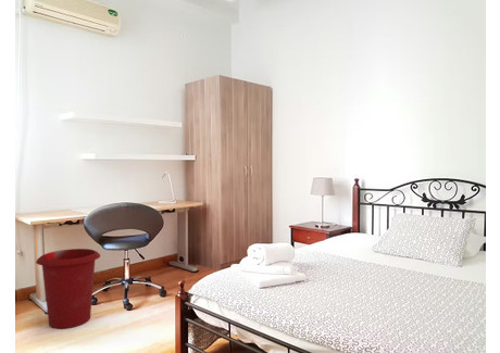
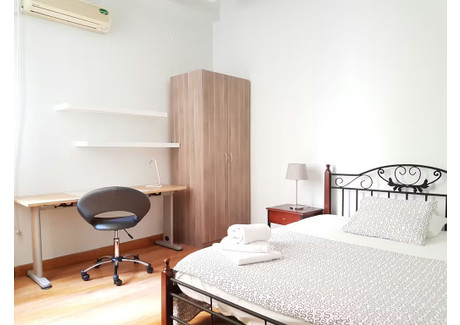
- waste bin (70, 287)
